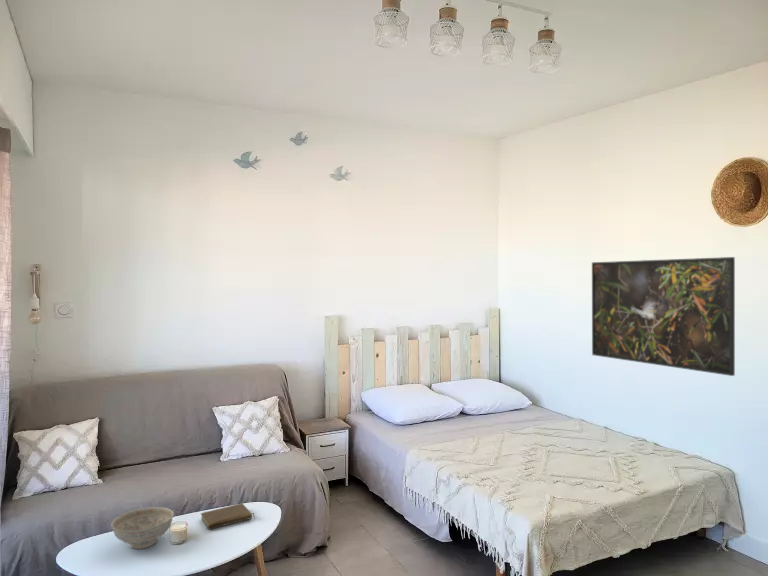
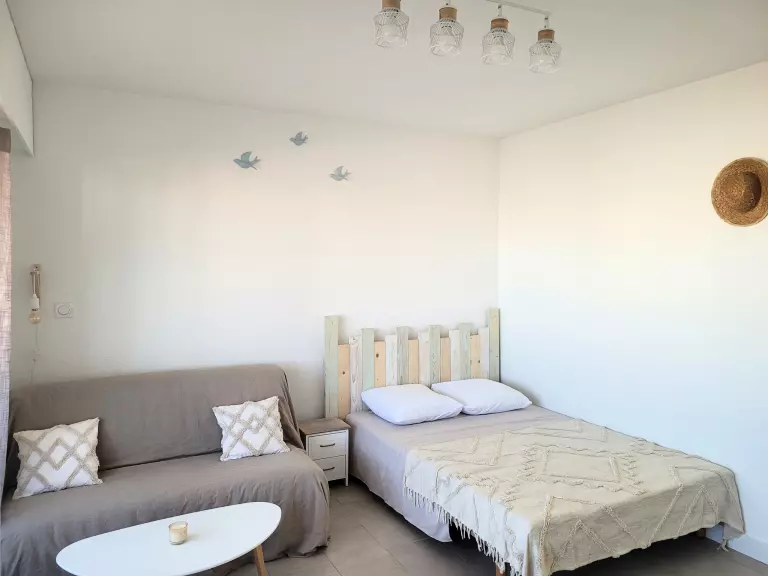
- book (228, 517)
- decorative bowl (143, 530)
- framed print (654, 312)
